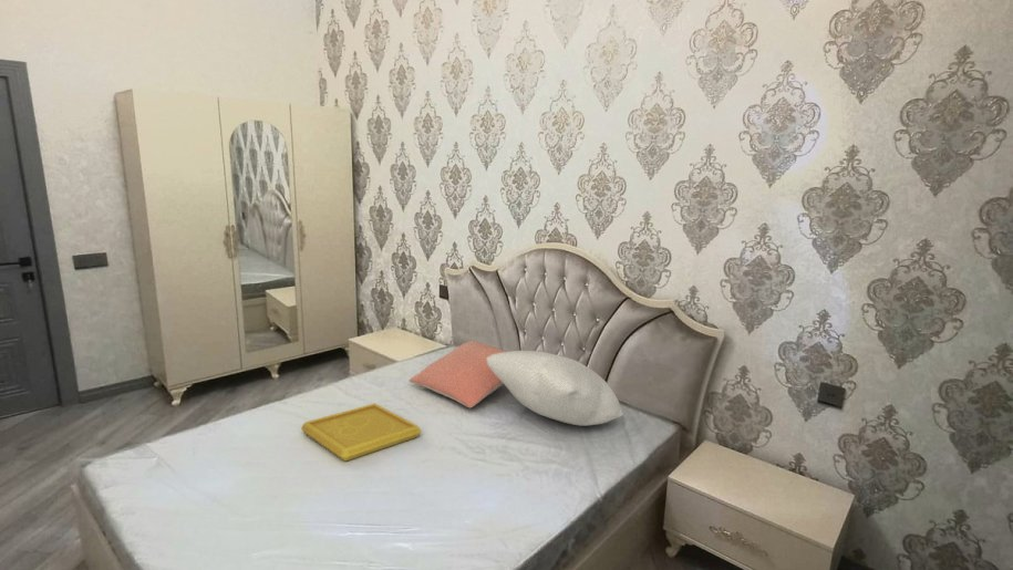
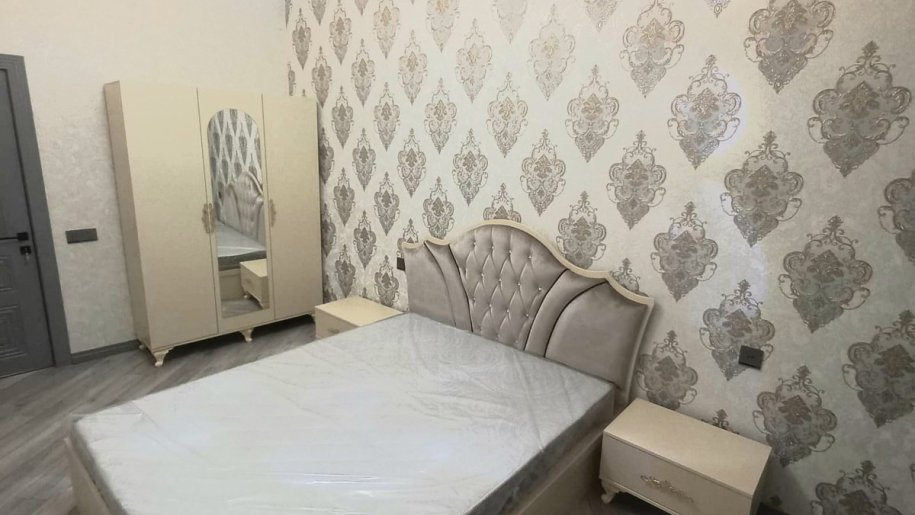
- pillow (556, 386)
- pillow (471, 370)
- serving tray (361, 429)
